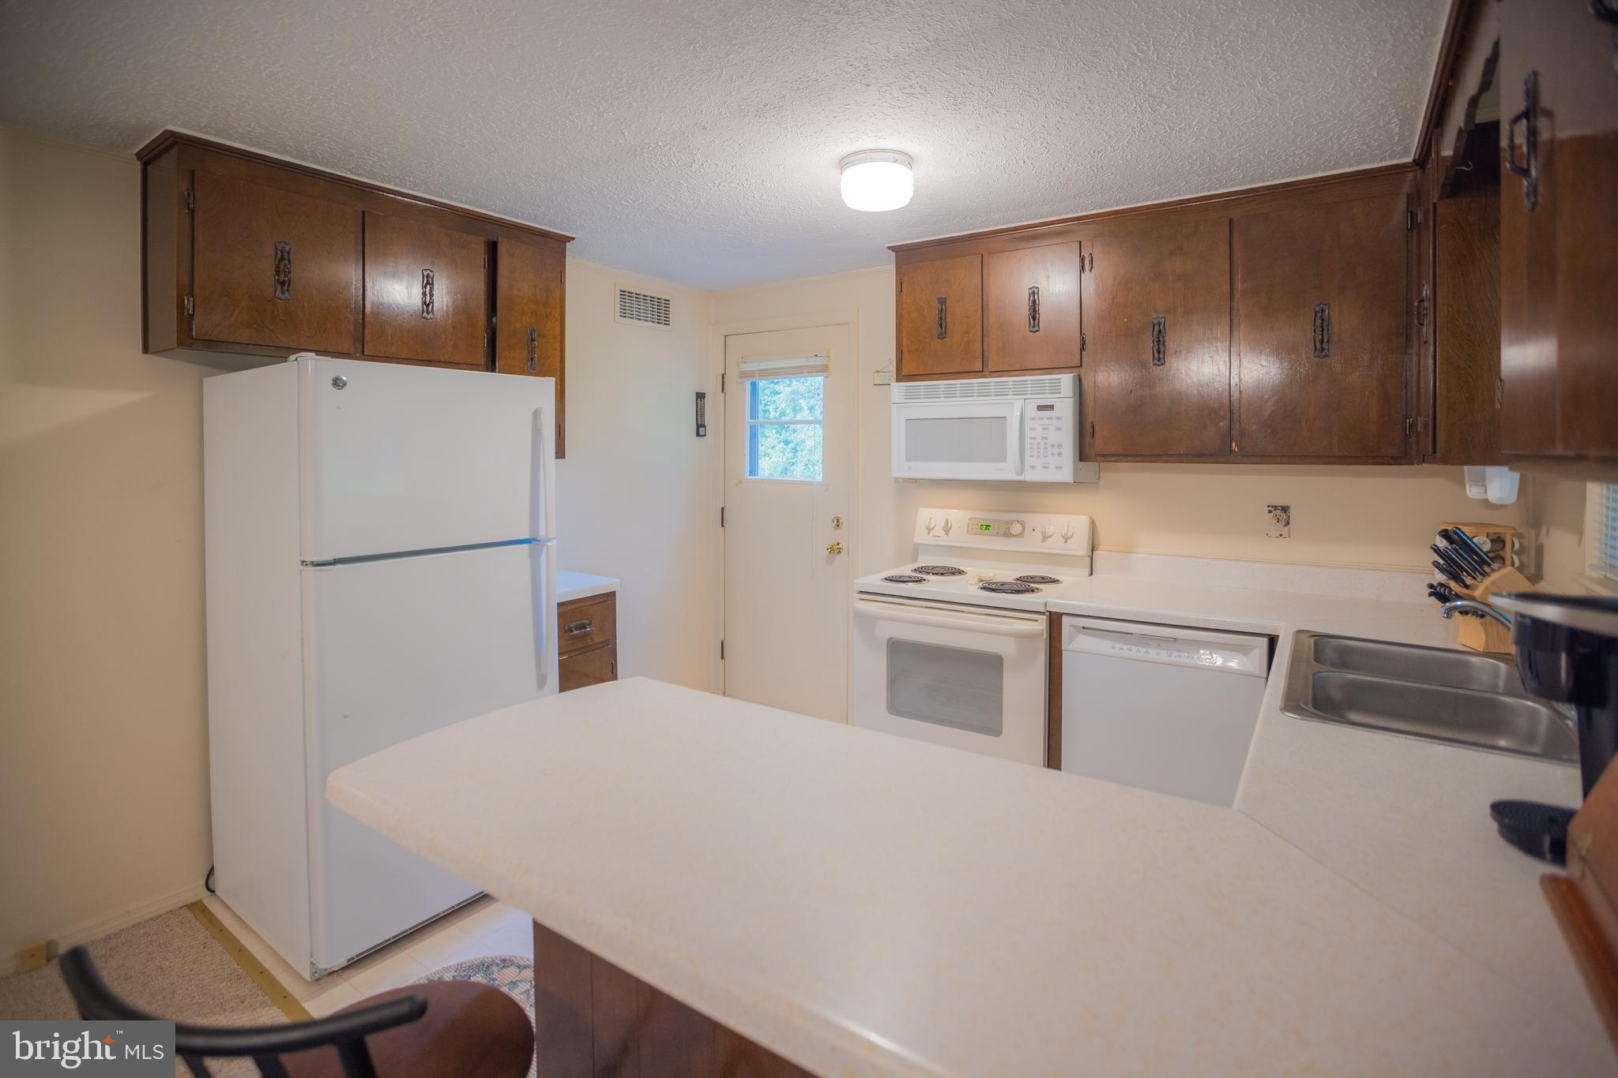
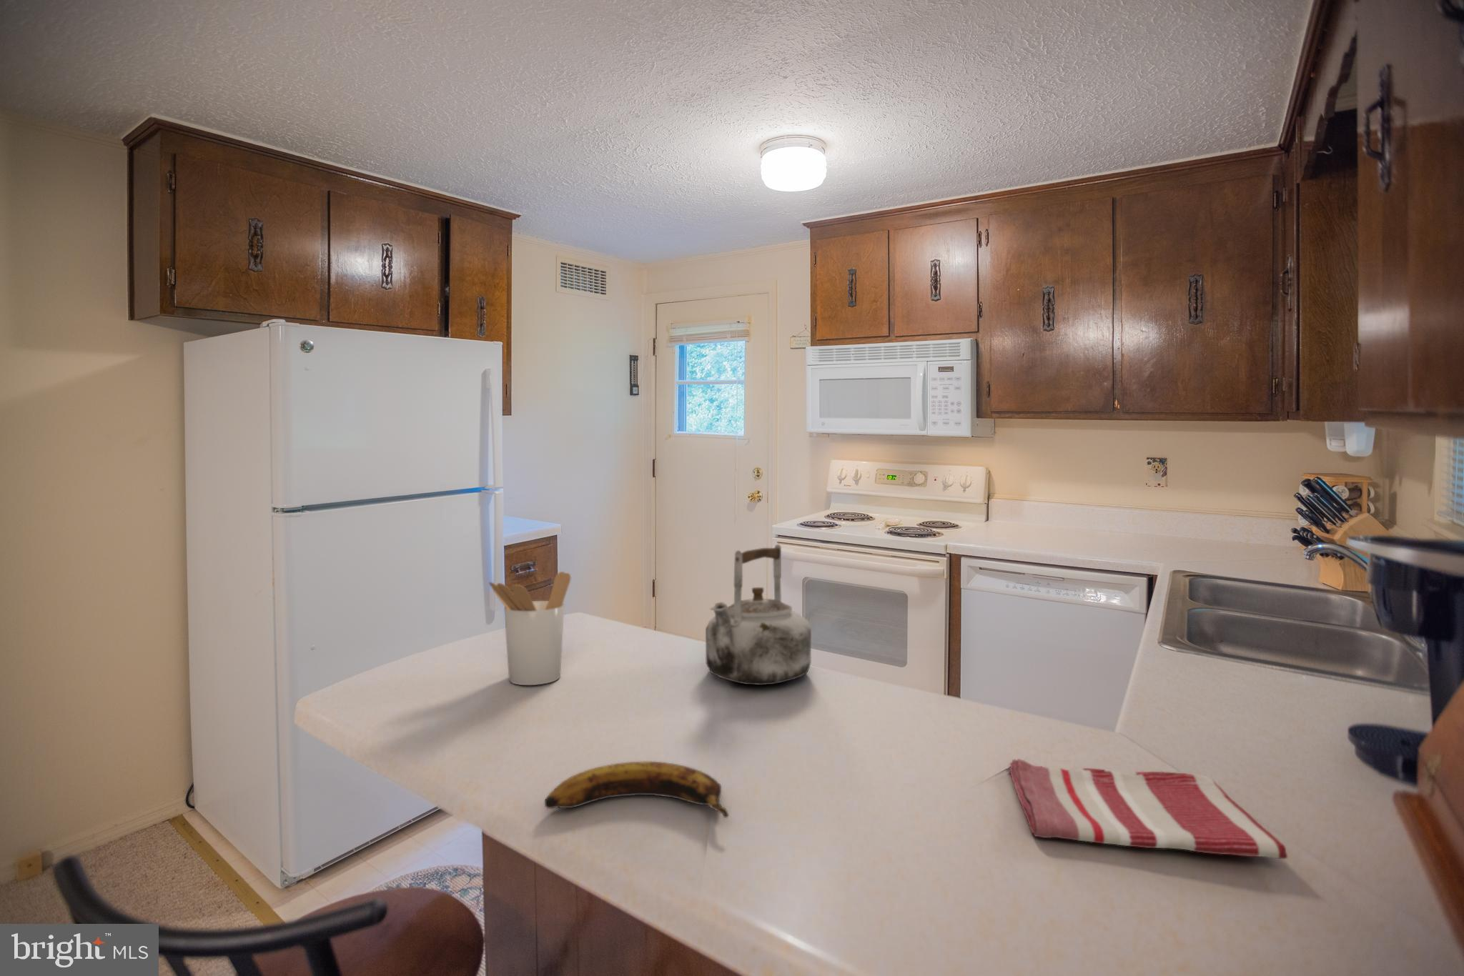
+ dish towel (1130, 804)
+ kettle (752, 613)
+ utensil holder (527, 627)
+ banana (639, 791)
